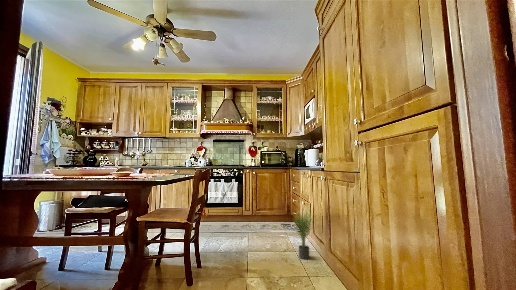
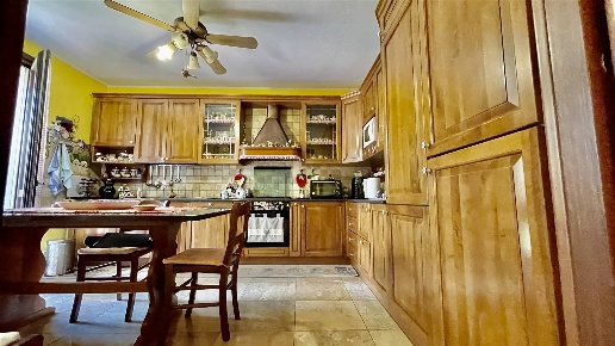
- potted plant (302, 230)
